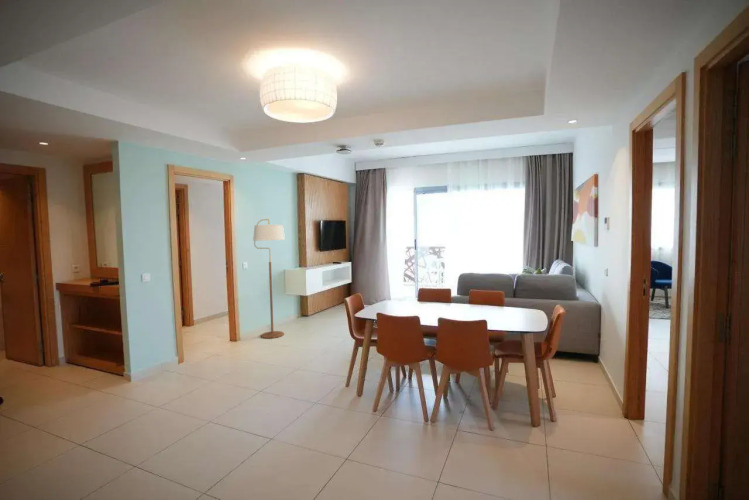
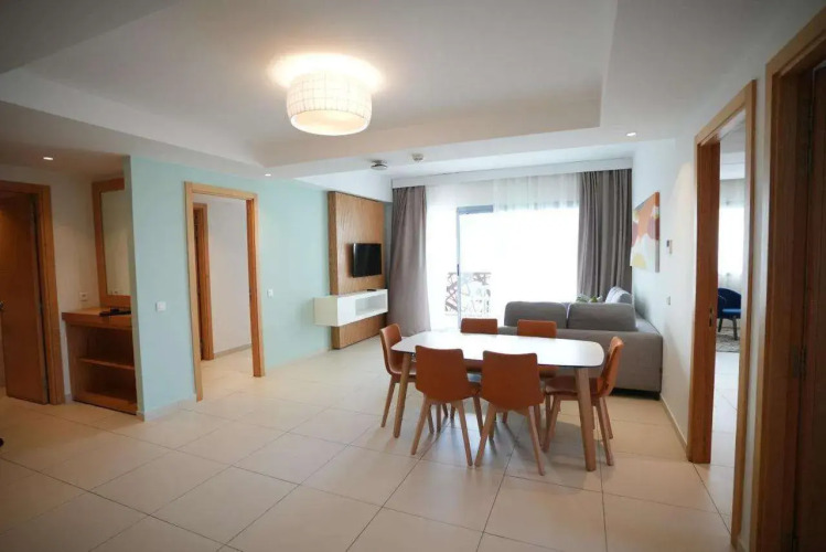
- floor lamp (269, 277)
